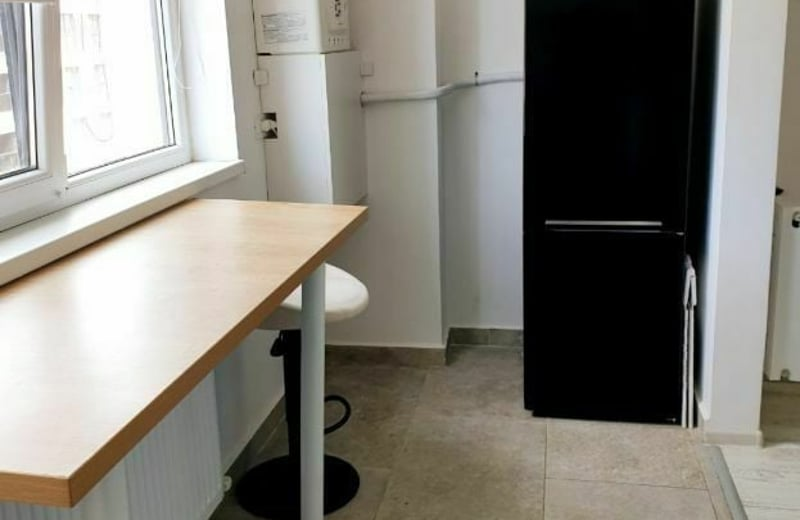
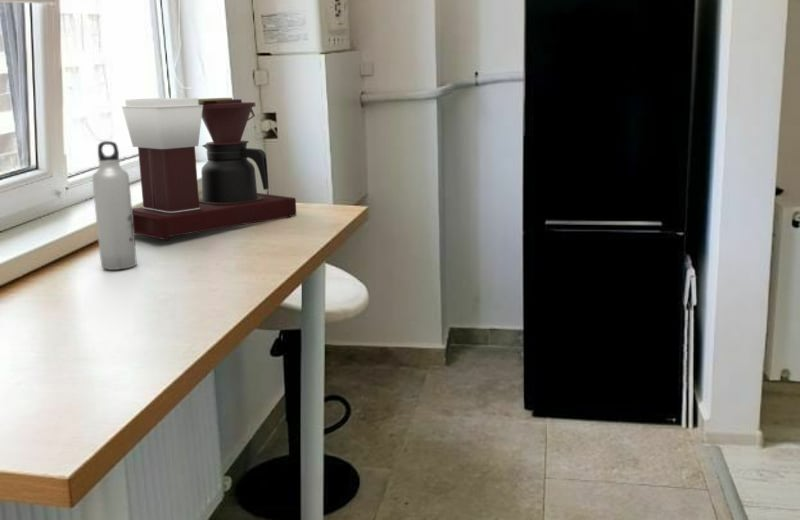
+ water bottle (113, 204)
+ coffee maker (206, 163)
